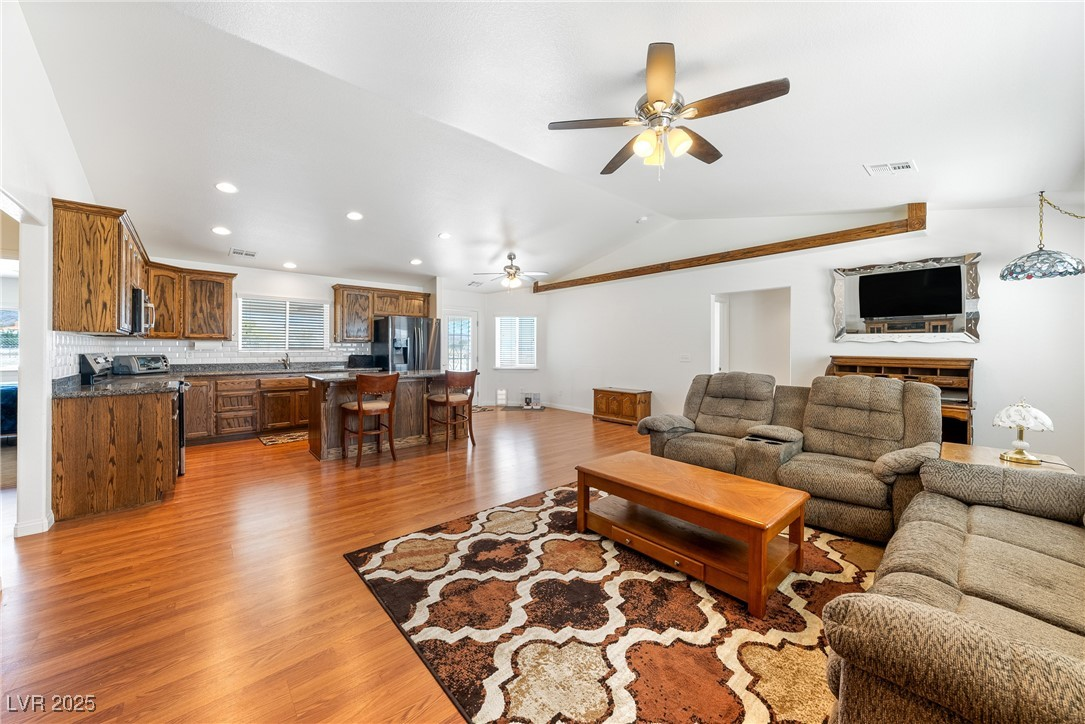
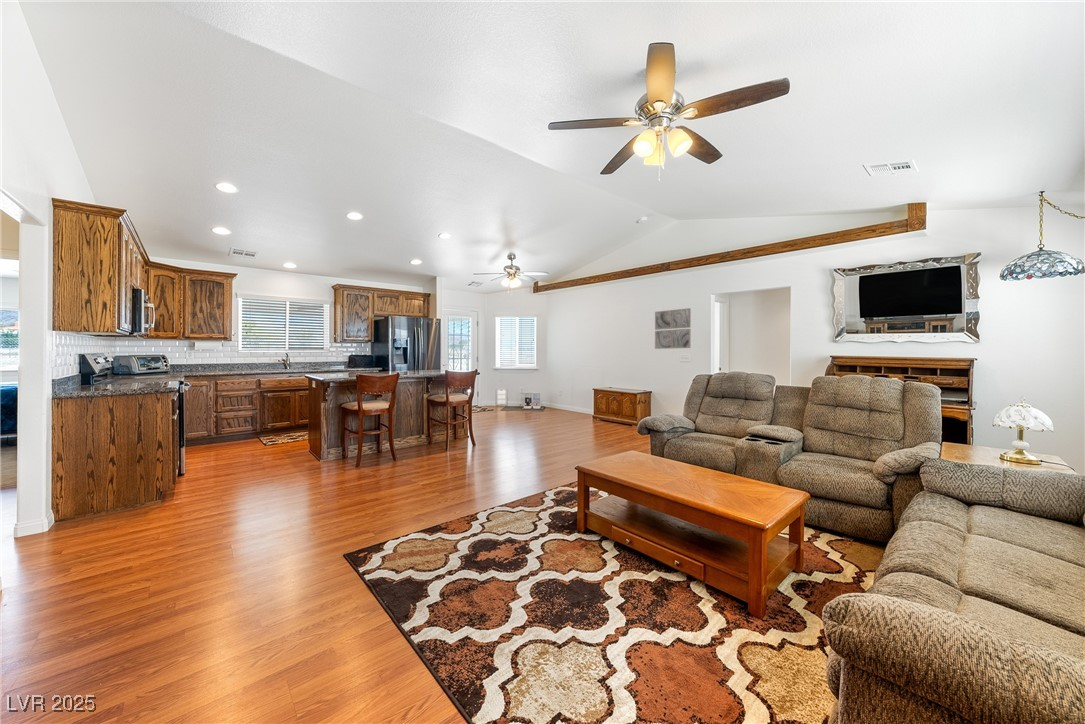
+ wall art (672, 328)
